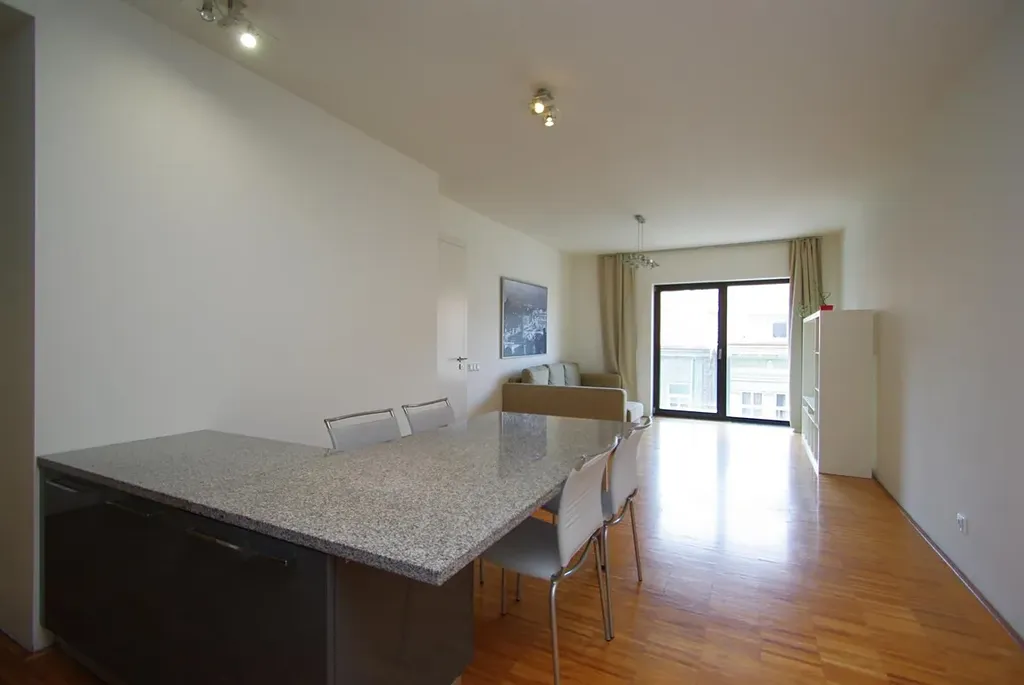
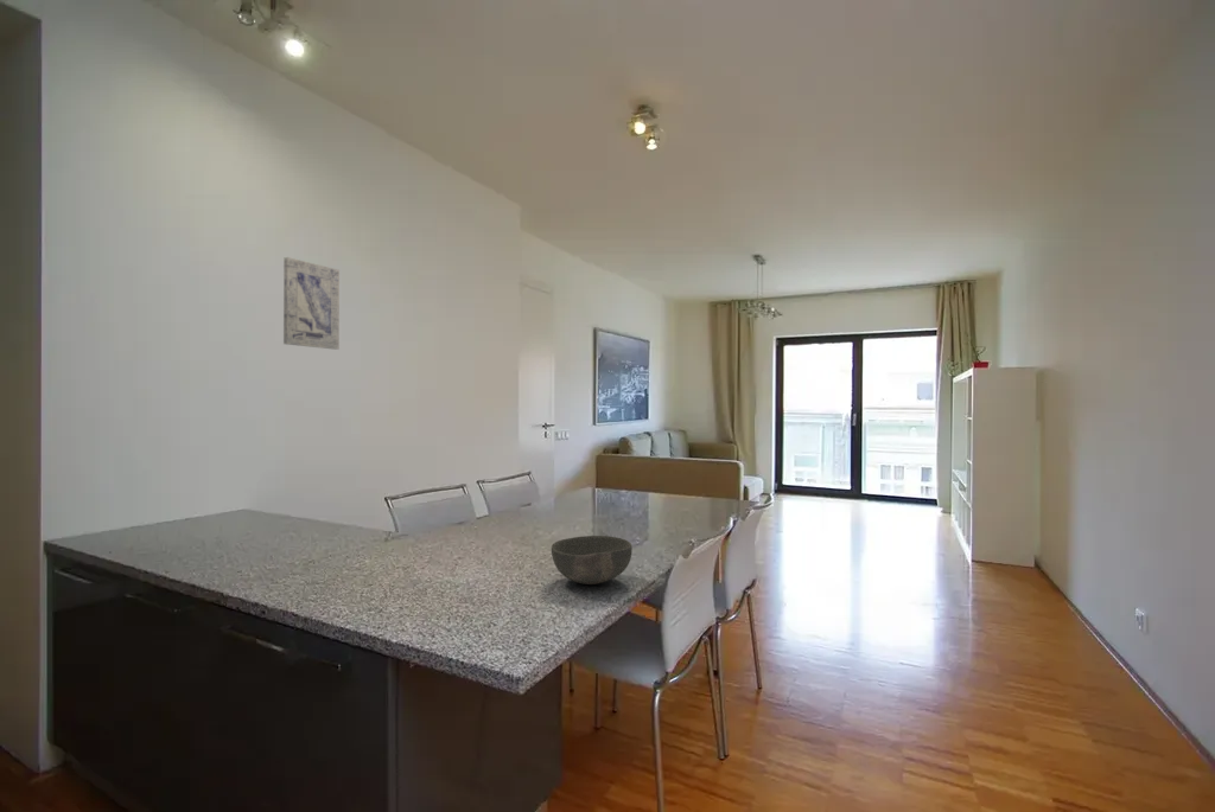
+ wall art (312, 305)
+ bowl (591, 562)
